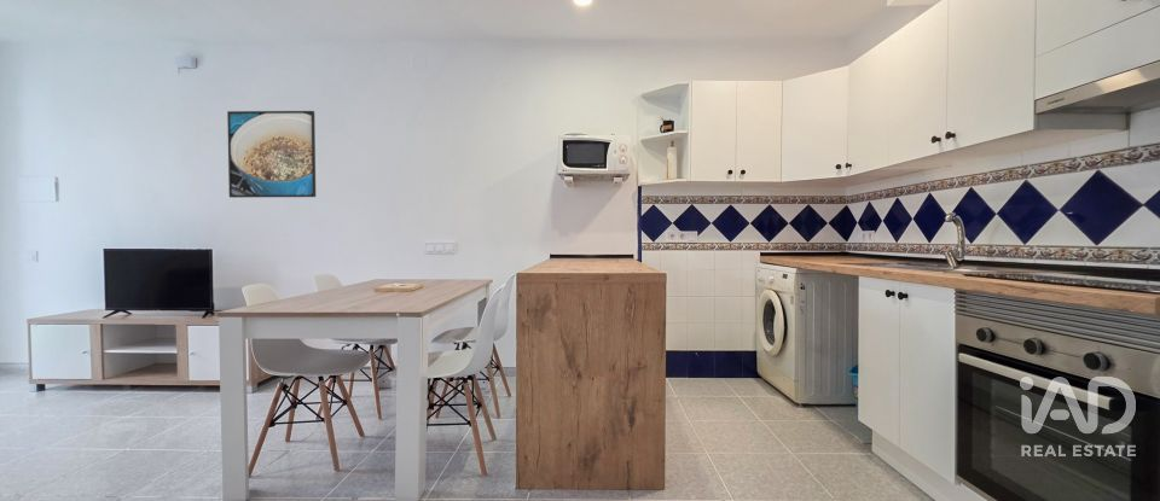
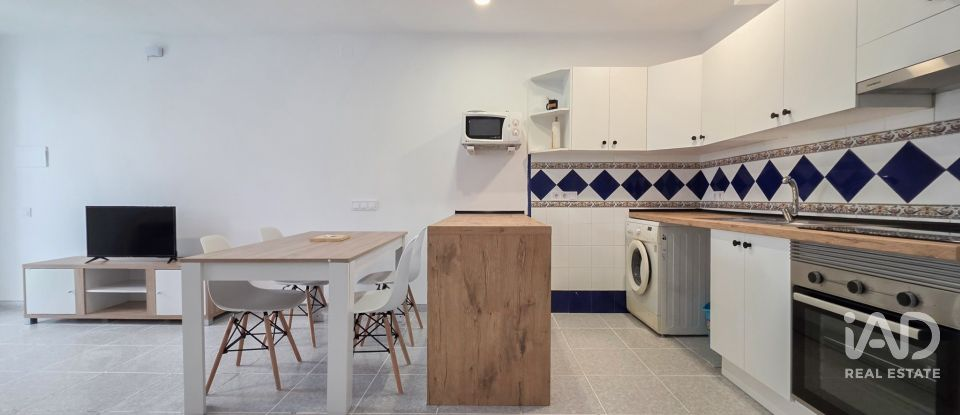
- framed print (272, 153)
